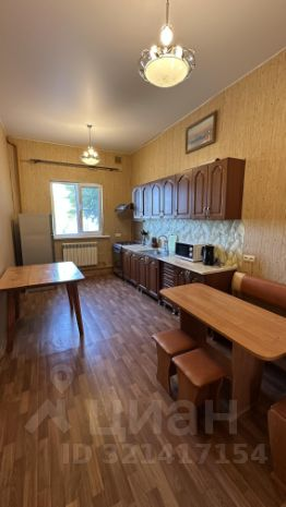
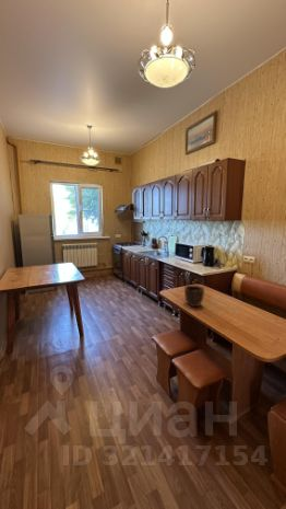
+ bowl (193, 296)
